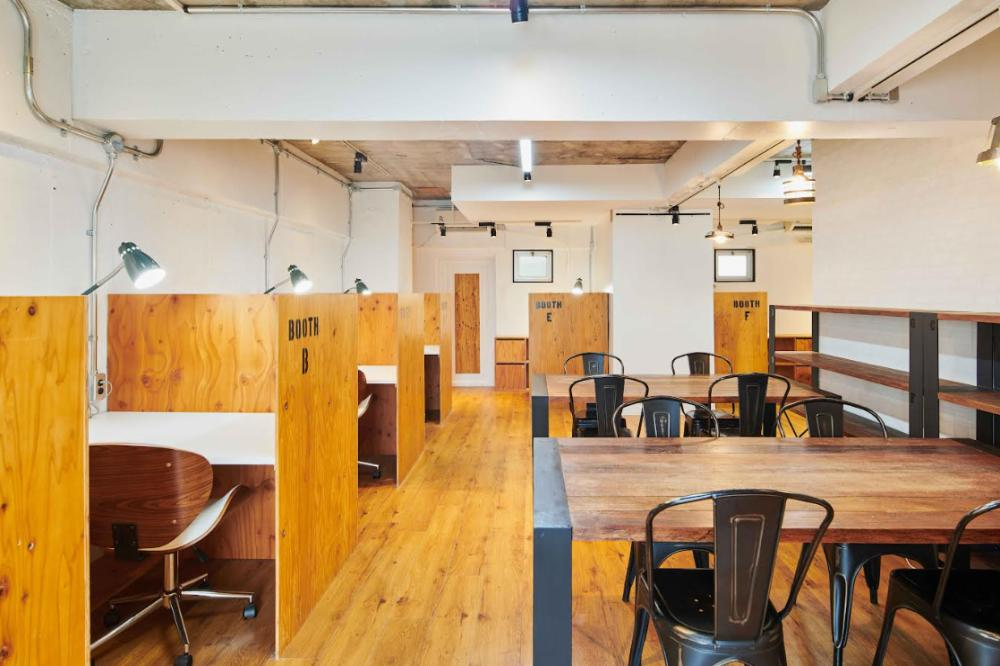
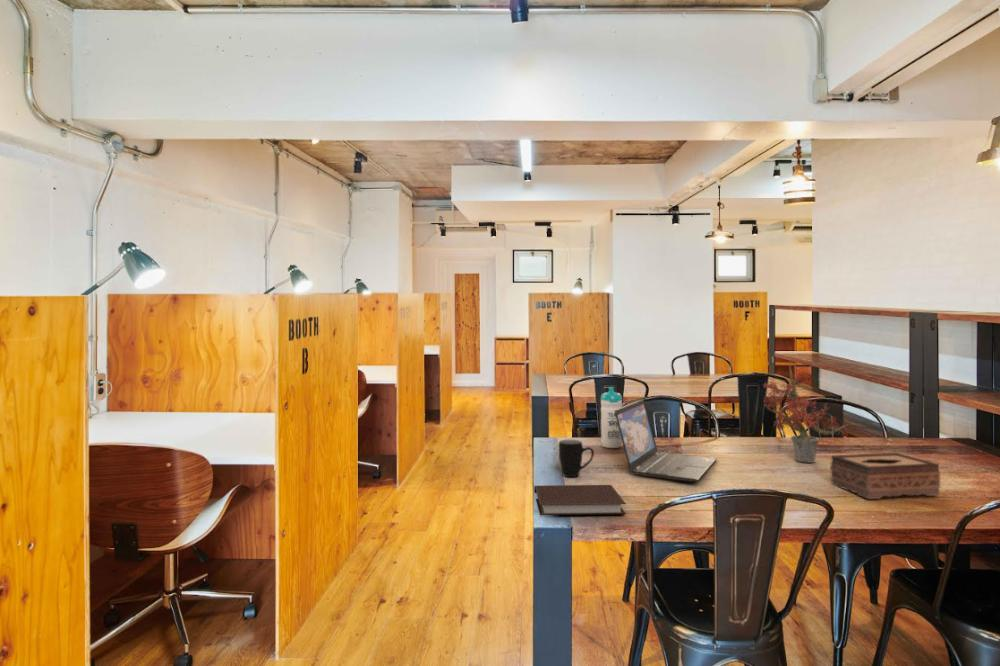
+ mug (576, 458)
+ laptop (654, 439)
+ tissue box (883, 474)
+ potted plant (799, 407)
+ notebook (577, 498)
+ water bottle (611, 416)
